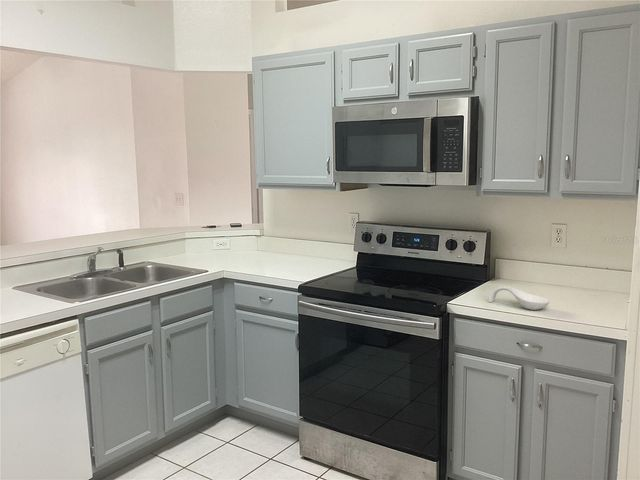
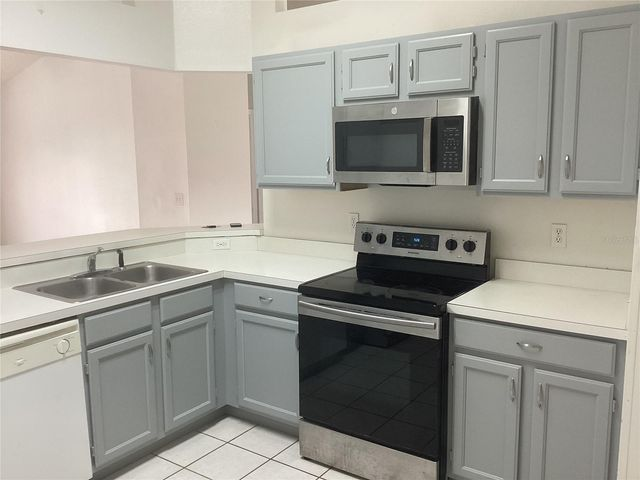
- spoon rest (518, 297)
